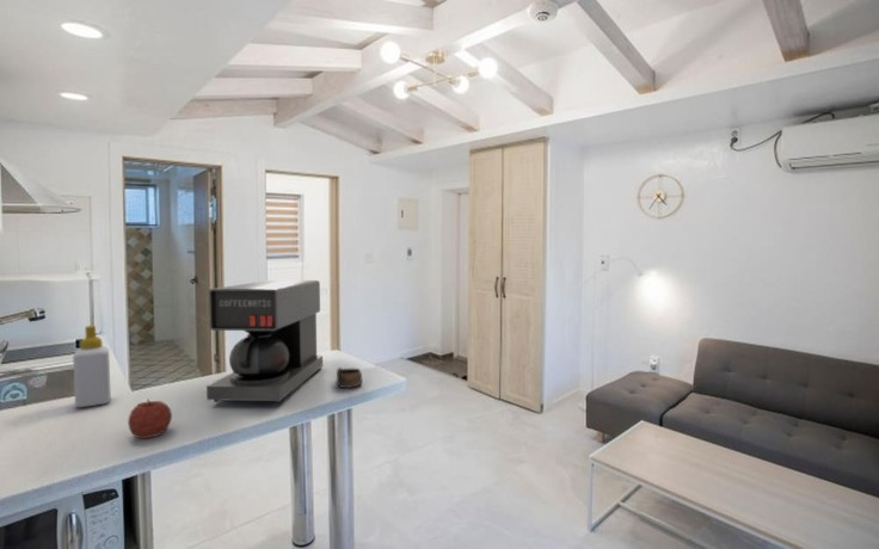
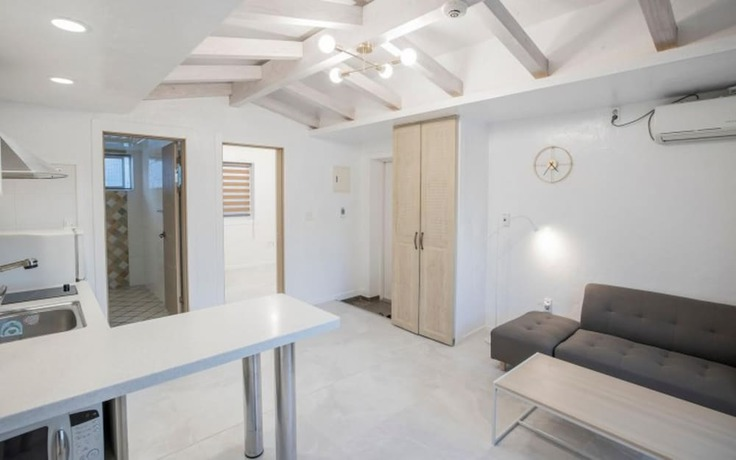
- soap bottle (92, 364)
- fruit (148, 417)
- cup (348, 376)
- coffee maker (271, 334)
